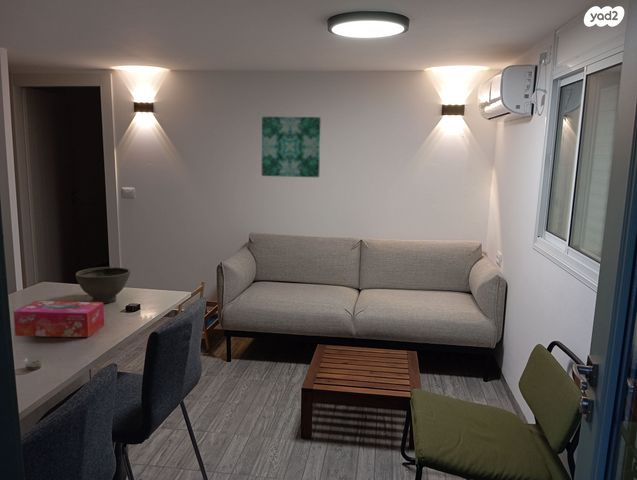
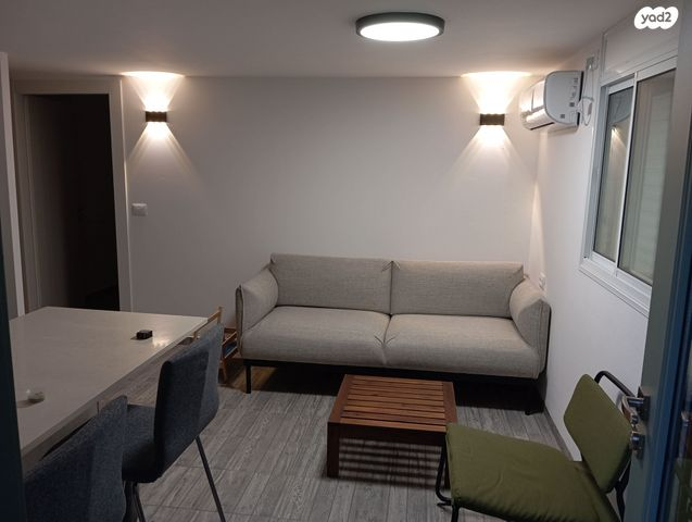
- bowl (103, 286)
- tissue box (60, 318)
- wall art (290, 147)
